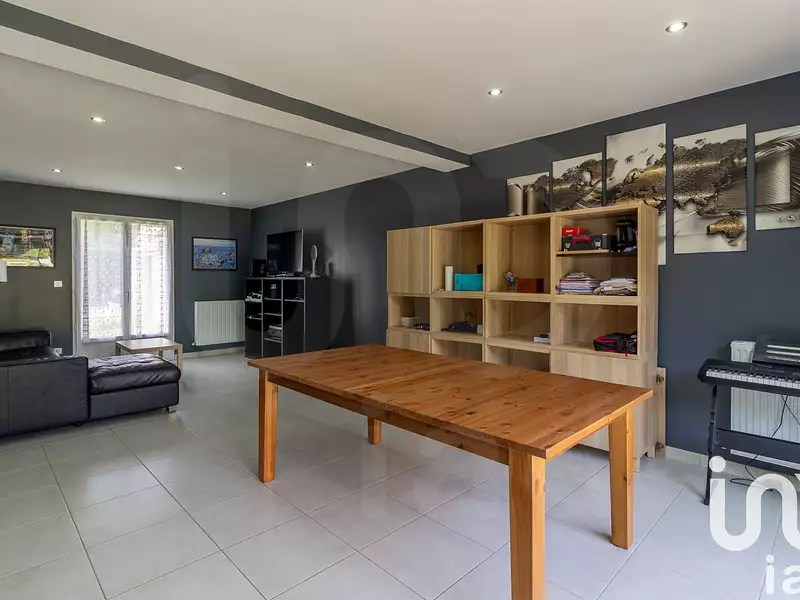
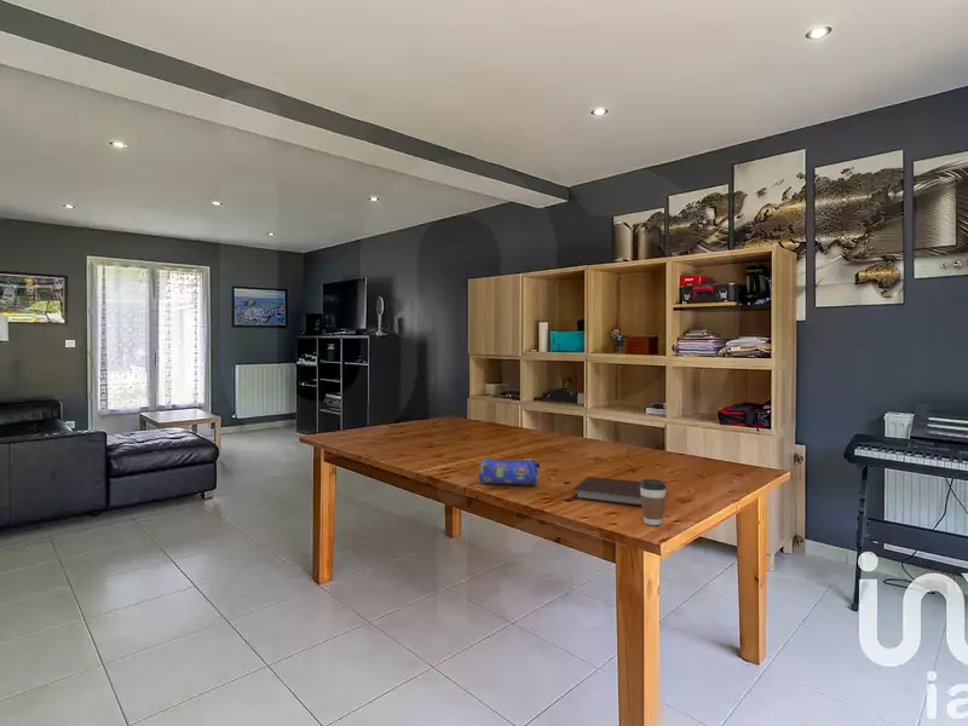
+ coffee cup (652, 501)
+ notebook (617, 490)
+ pencil case (508, 471)
